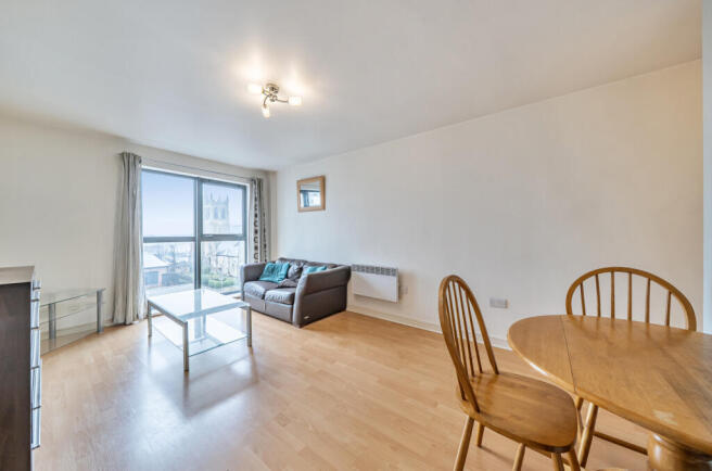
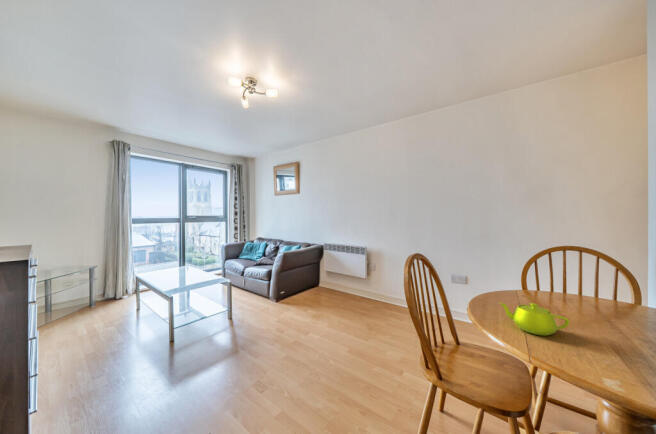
+ teapot (531, 316)
